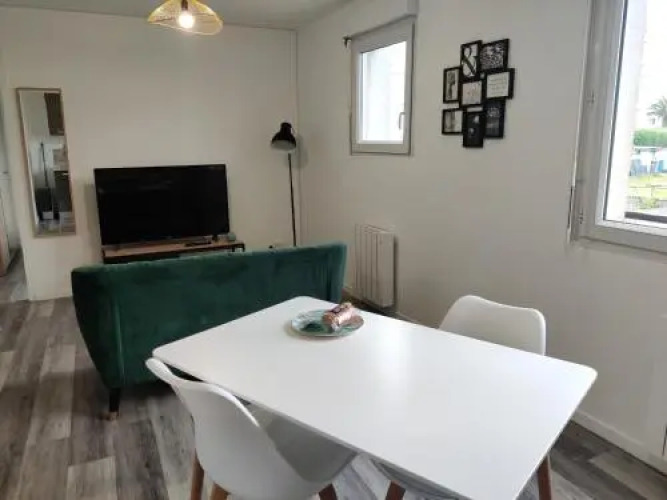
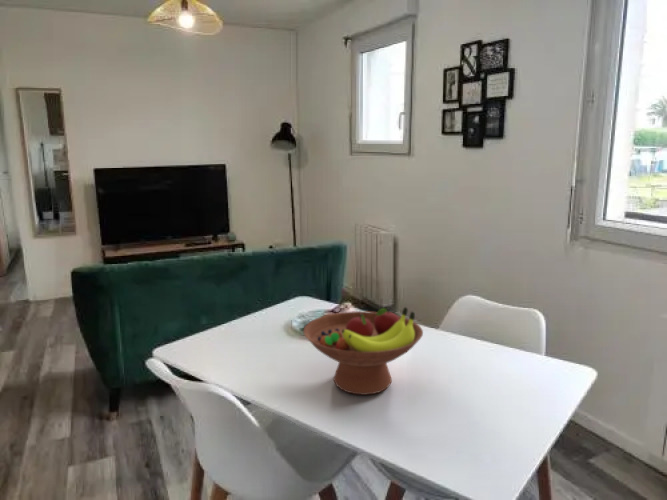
+ fruit bowl (362, 345)
